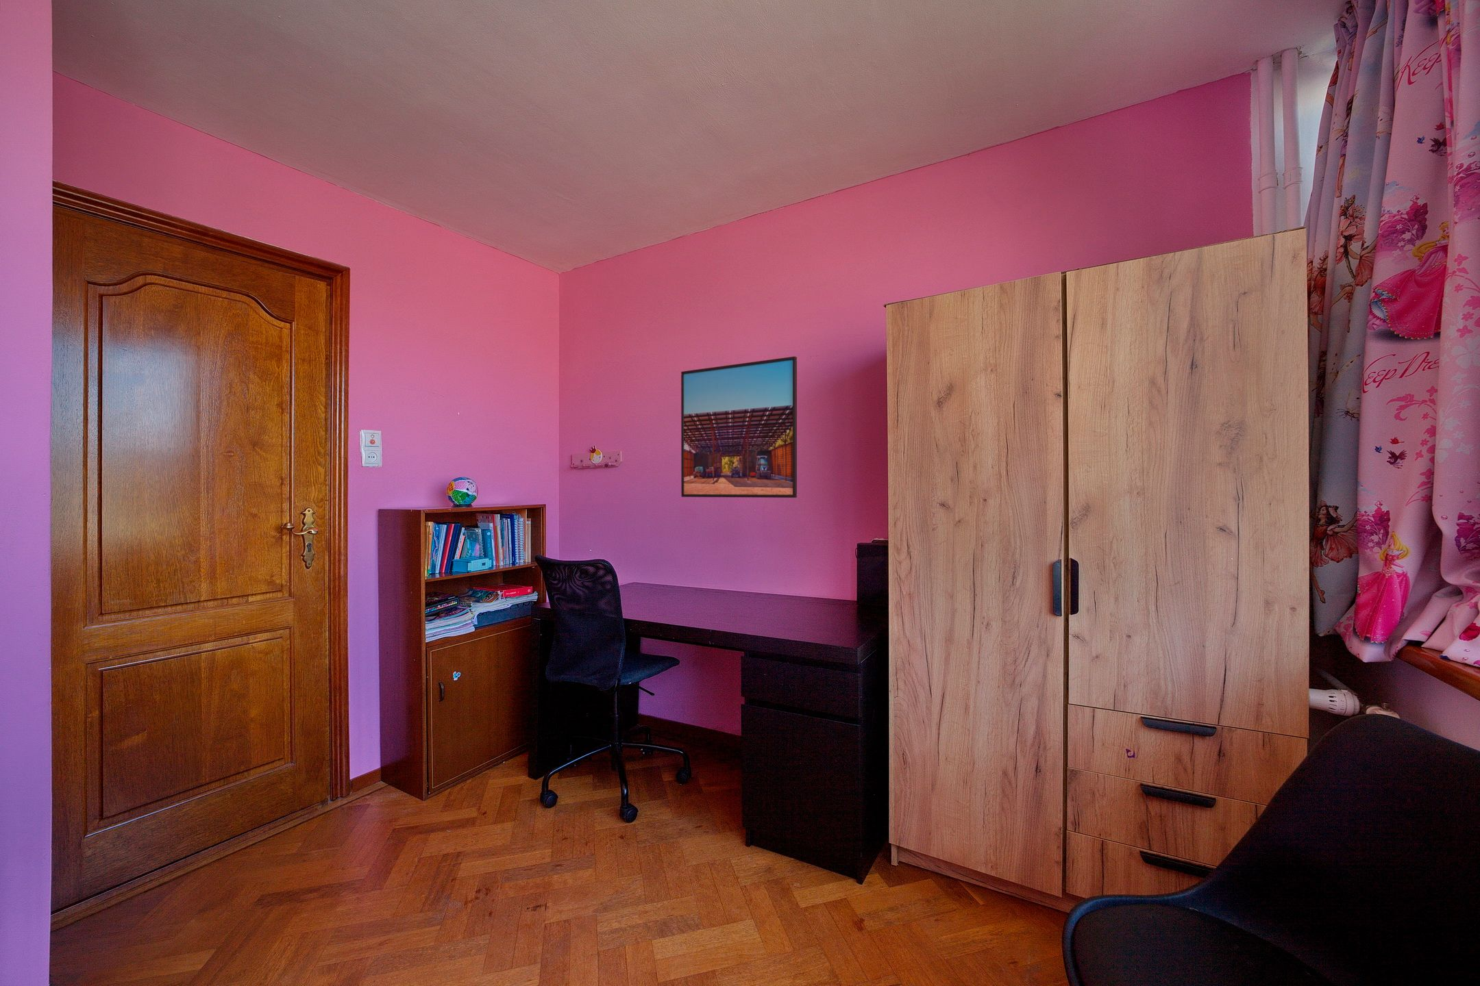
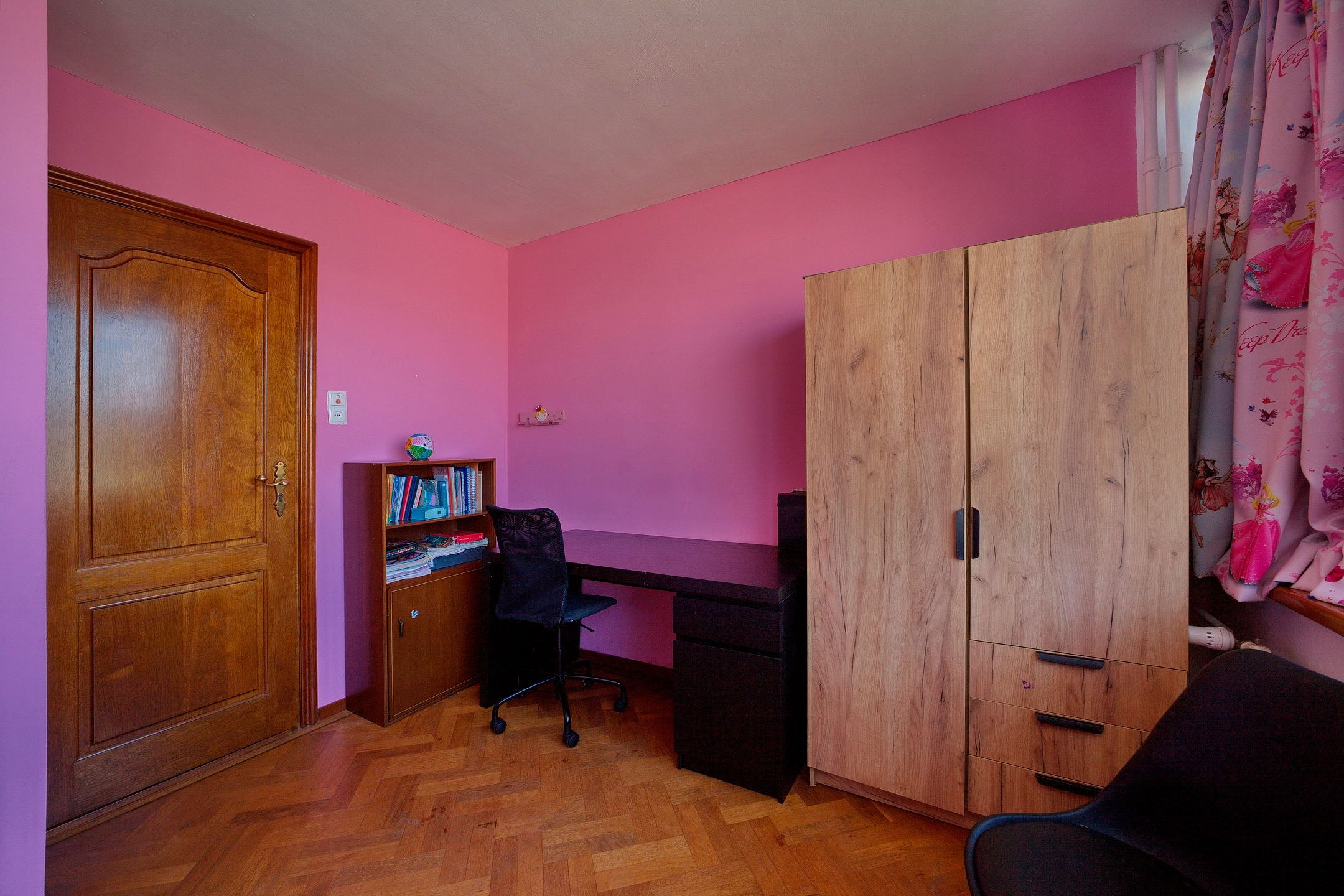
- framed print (736, 430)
